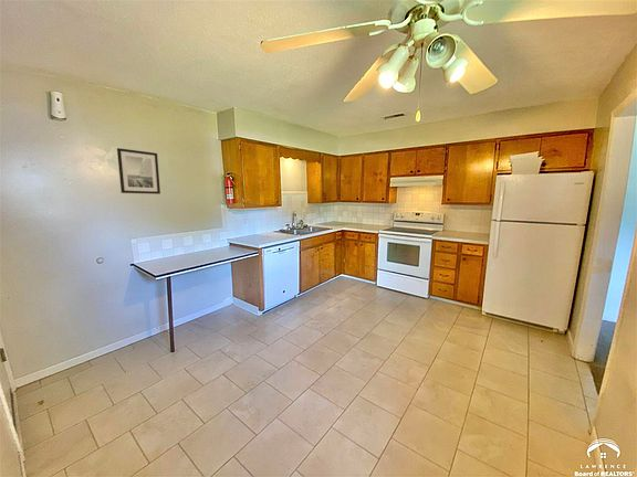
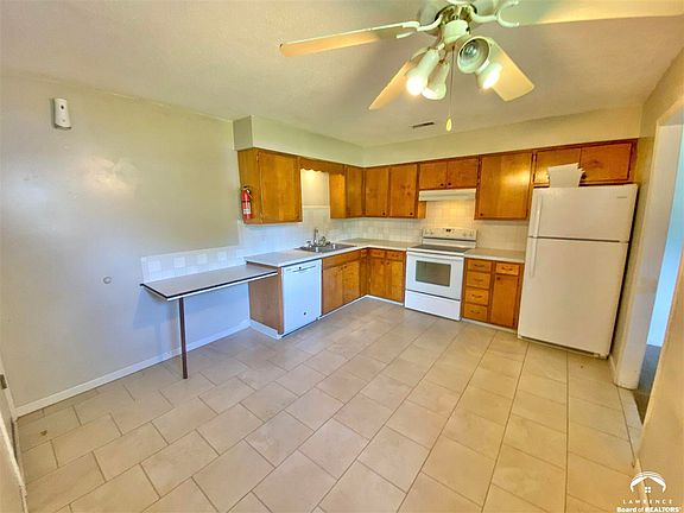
- wall art (139, 172)
